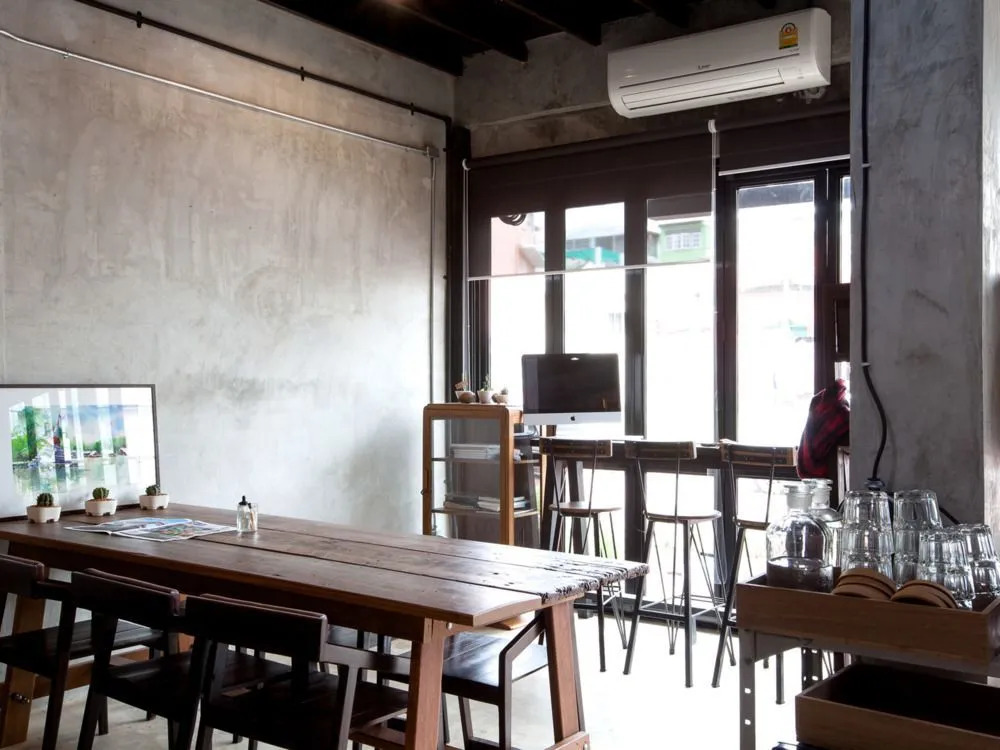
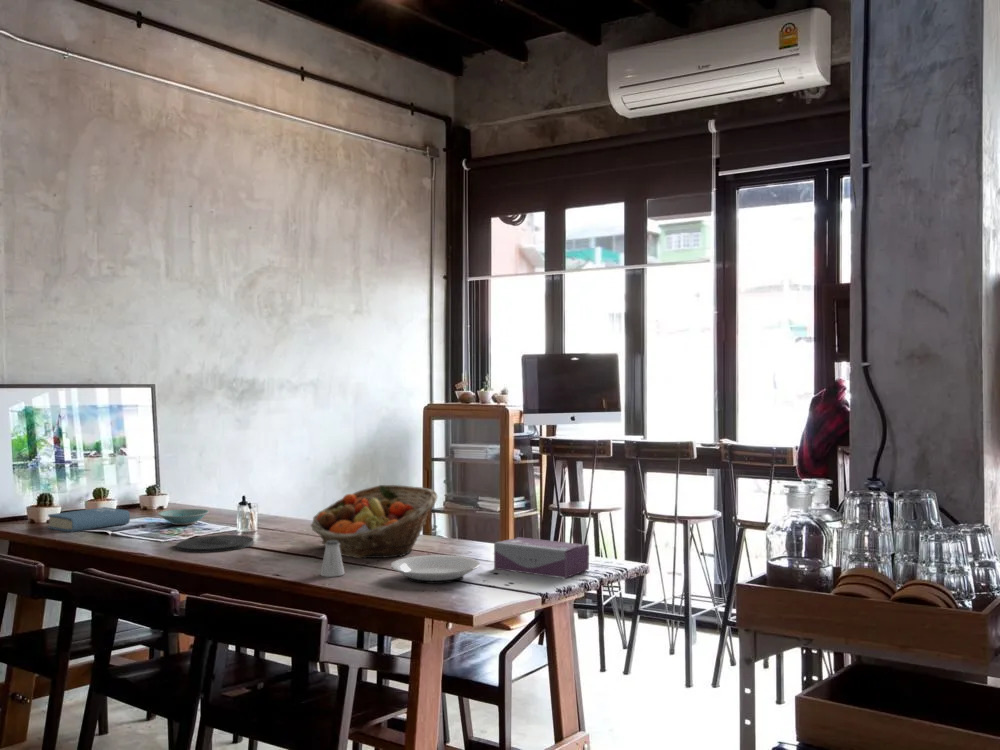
+ bowl (183, 517)
+ plate (215, 541)
+ fruit basket (374, 520)
+ plate (435, 570)
+ tissue box (541, 556)
+ book (89, 519)
+ saltshaker (332, 557)
